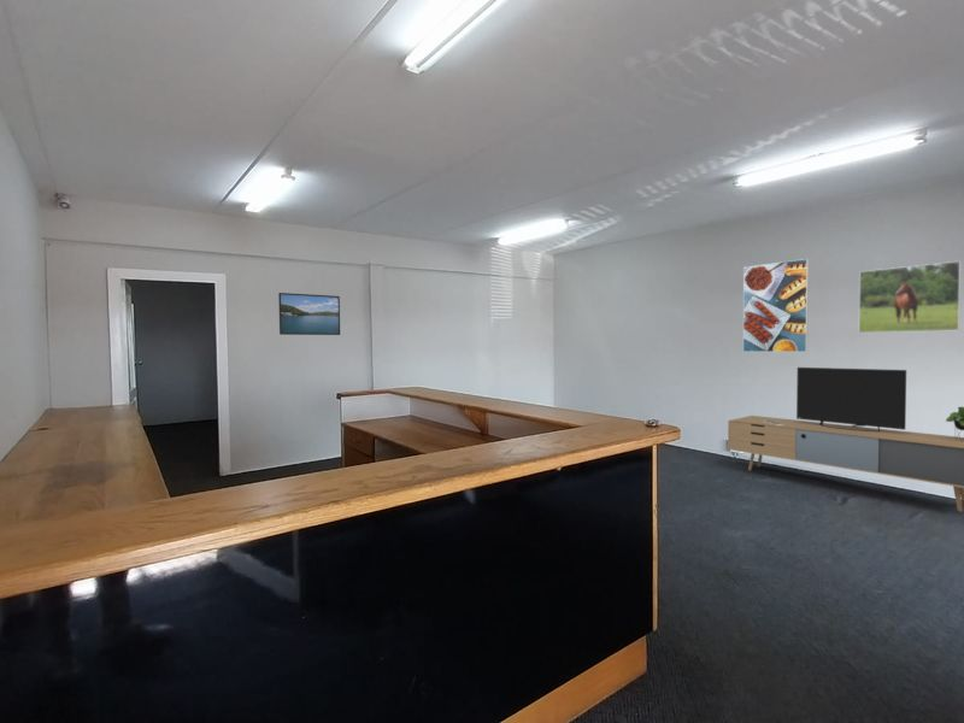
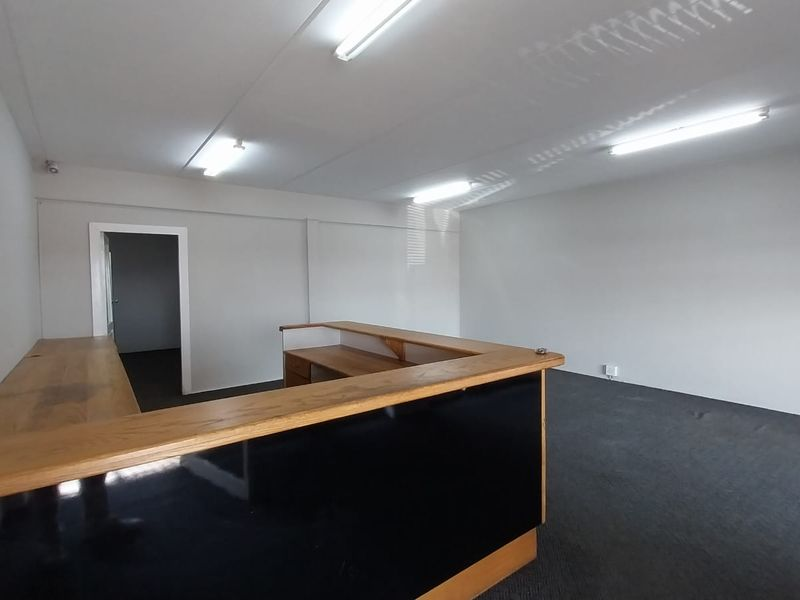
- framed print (310, 315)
- media console (845, 427)
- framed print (774, 307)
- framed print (906, 299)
